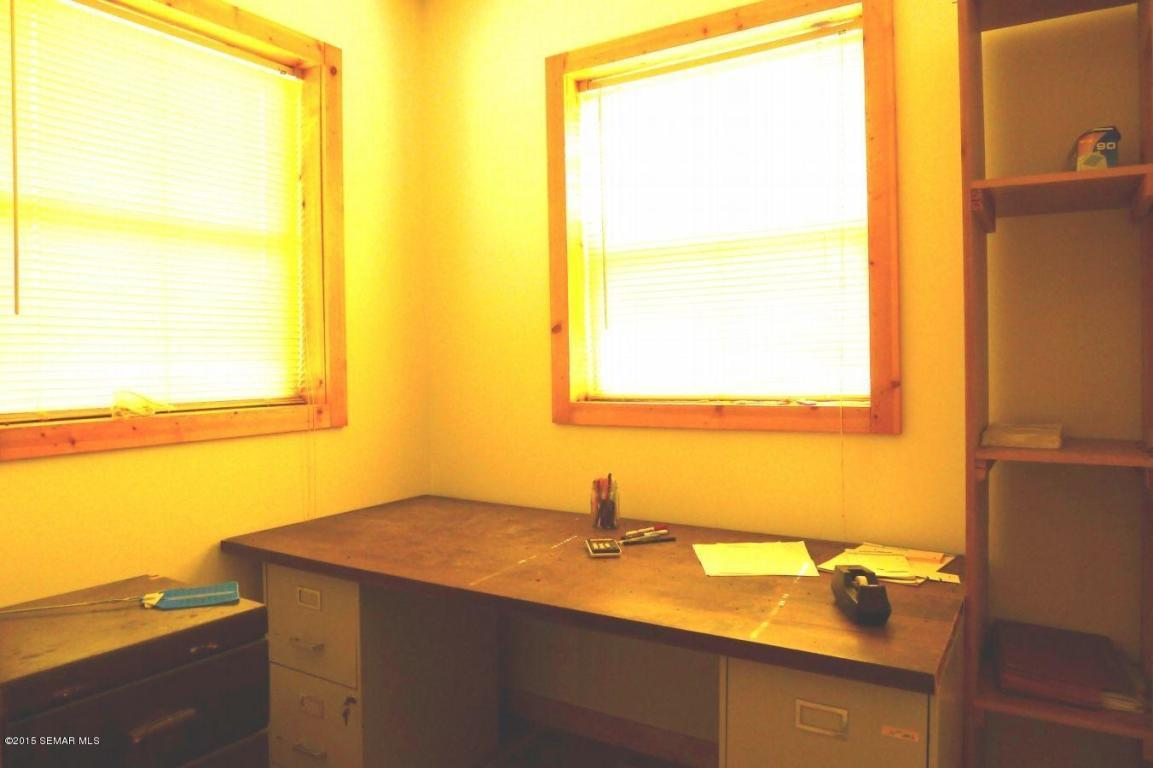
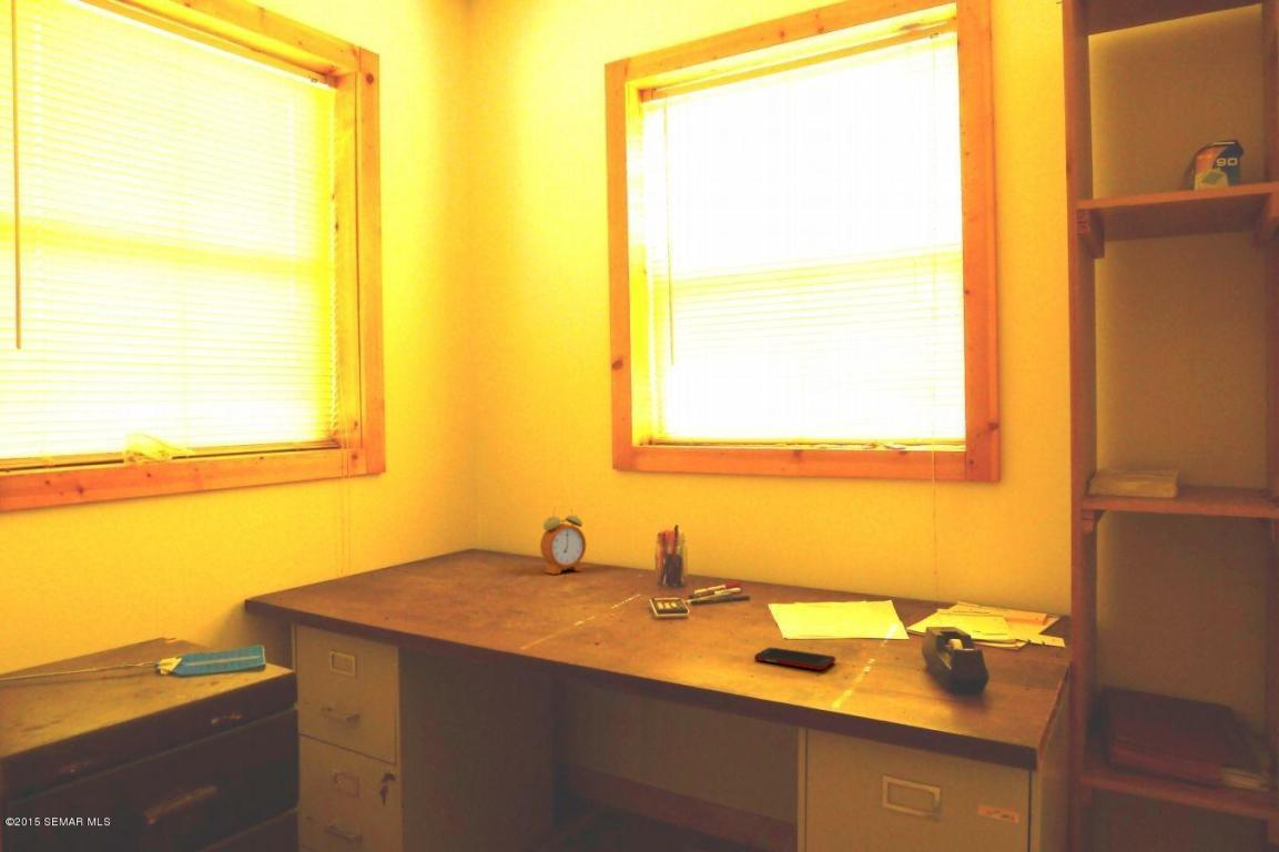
+ cell phone (794, 658)
+ alarm clock (564, 538)
